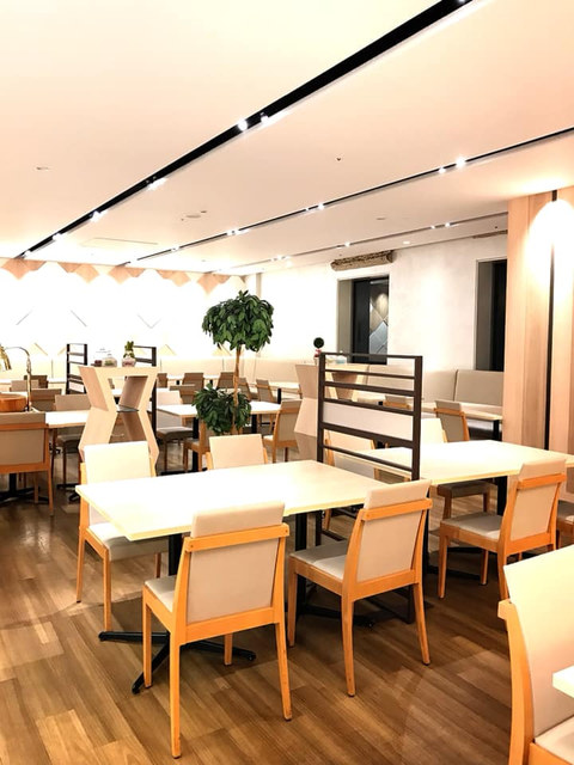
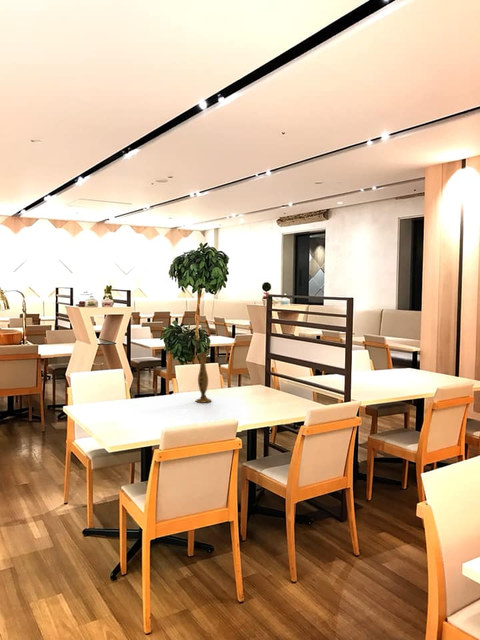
+ vase (203, 377)
